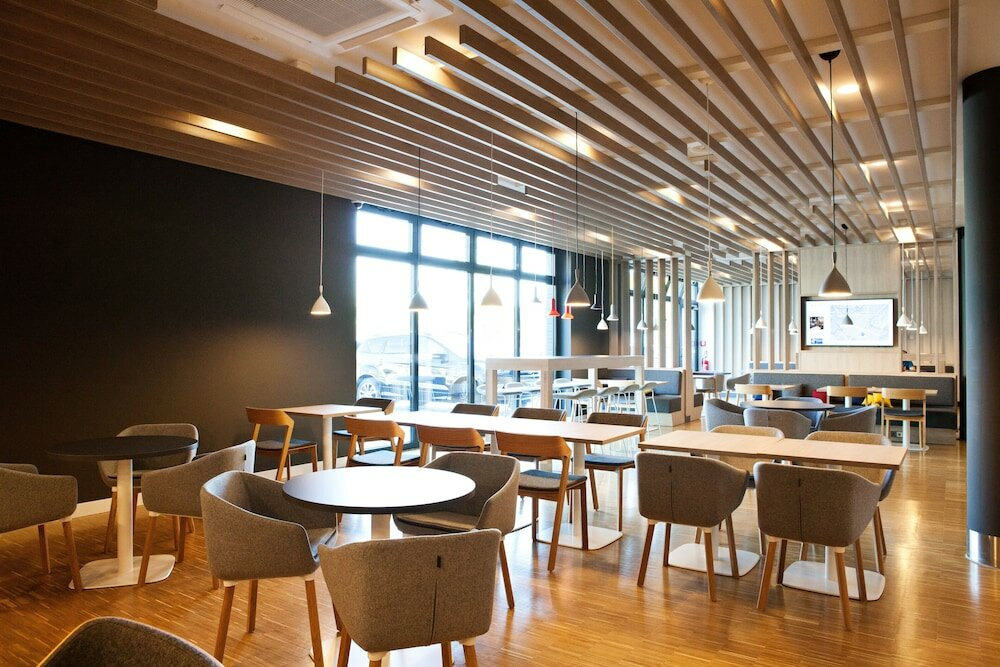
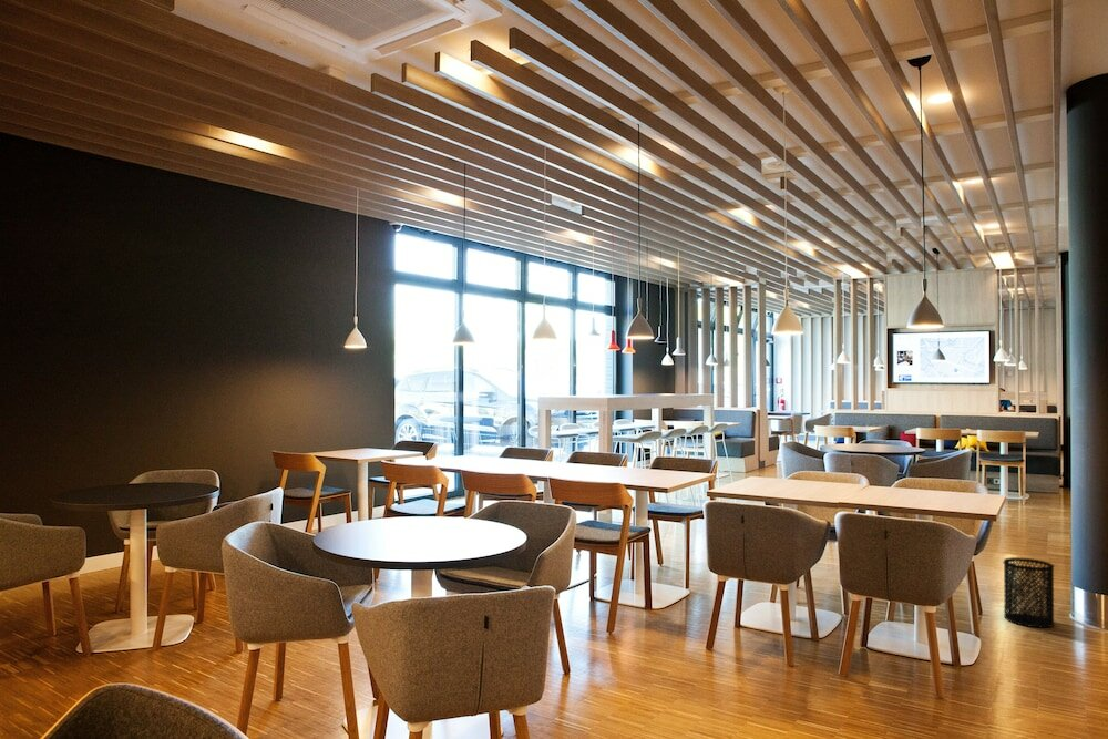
+ trash can (1028, 592)
